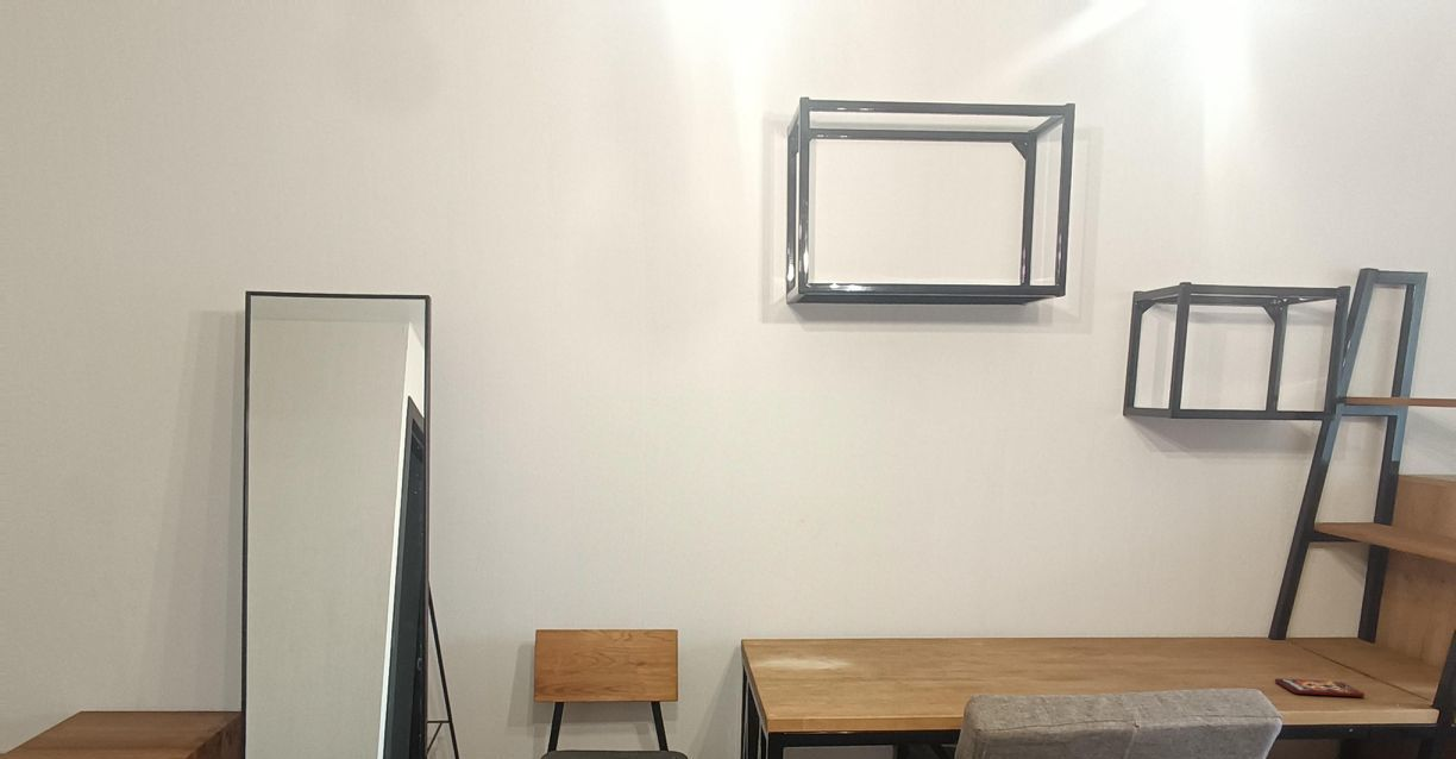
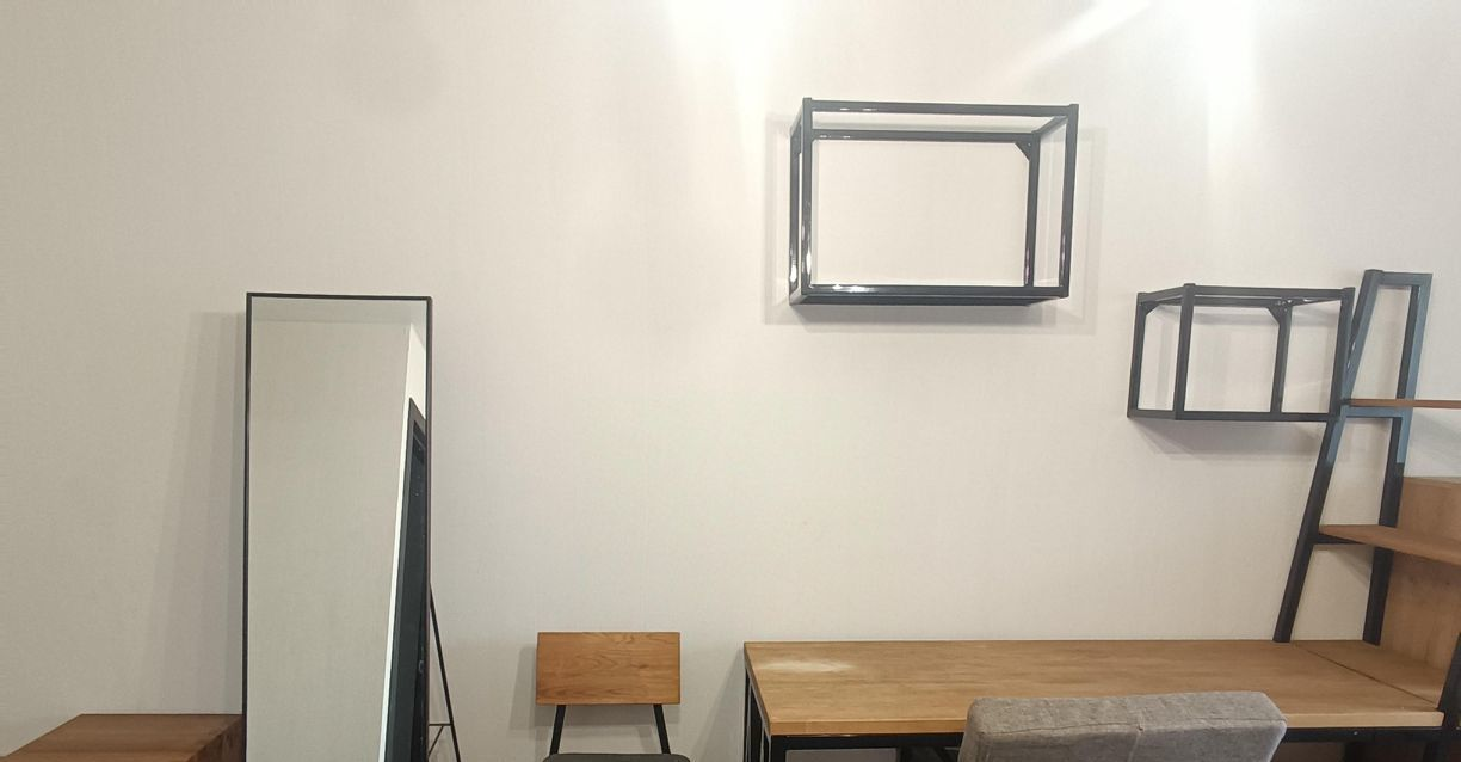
- smartphone (1318, 686)
